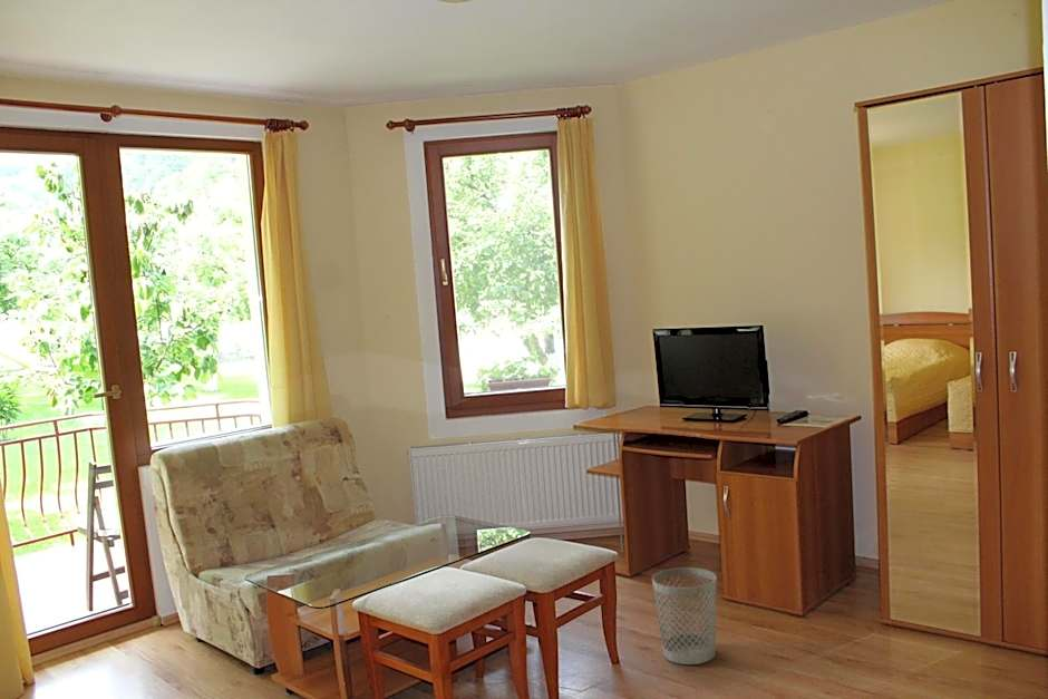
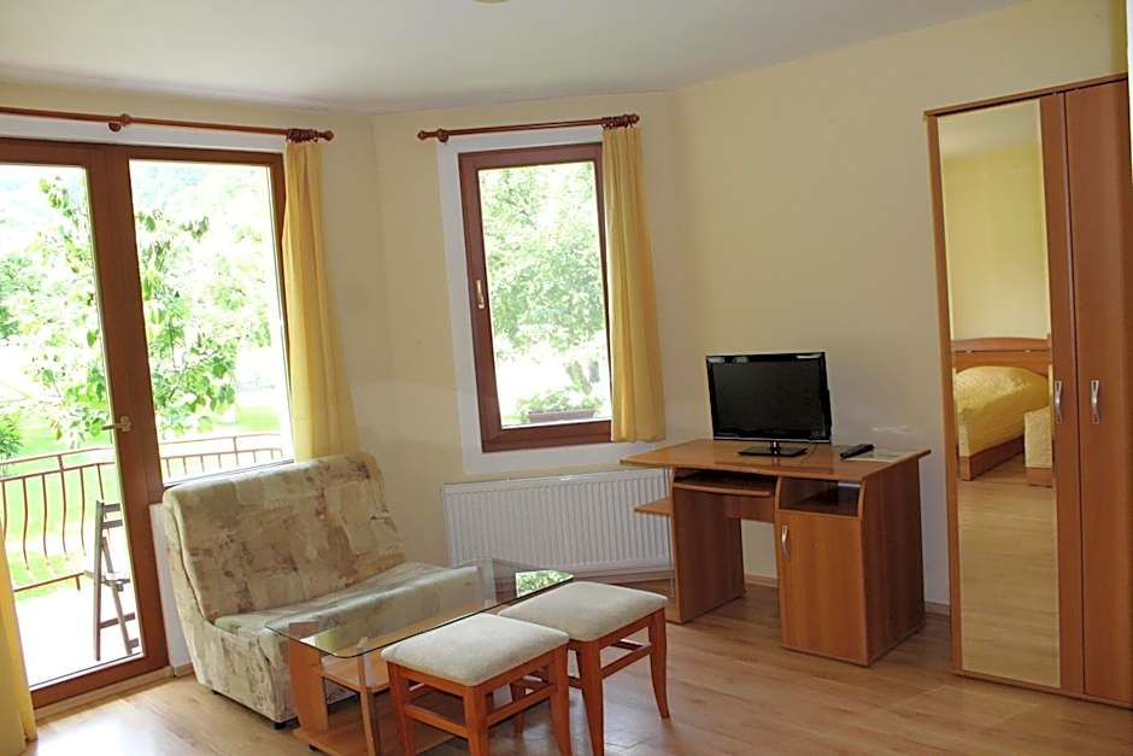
- wastebasket (686, 615)
